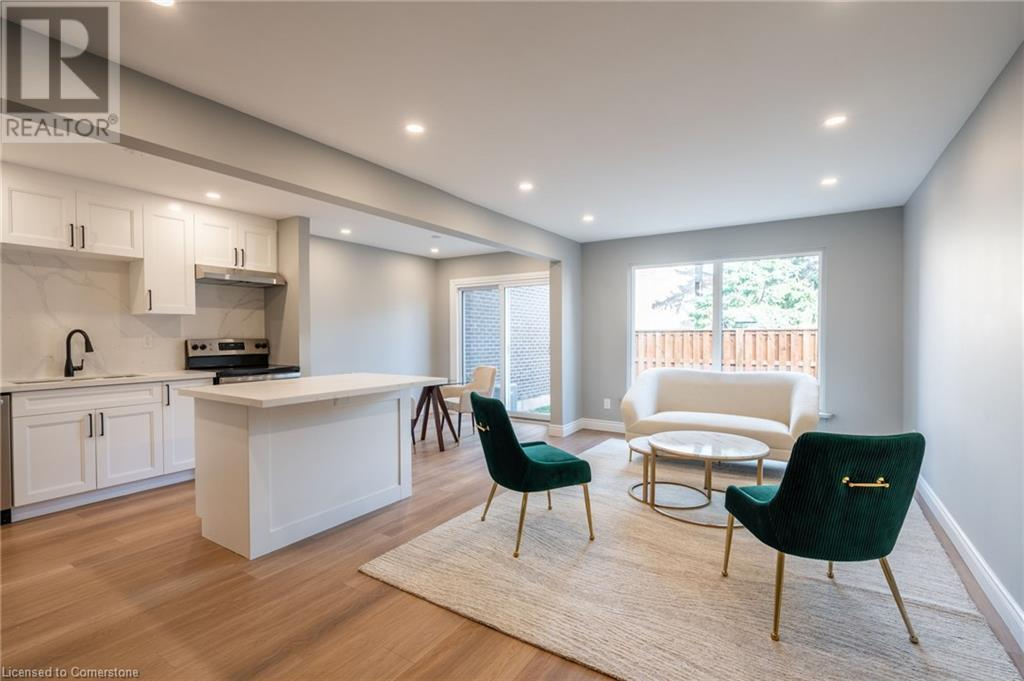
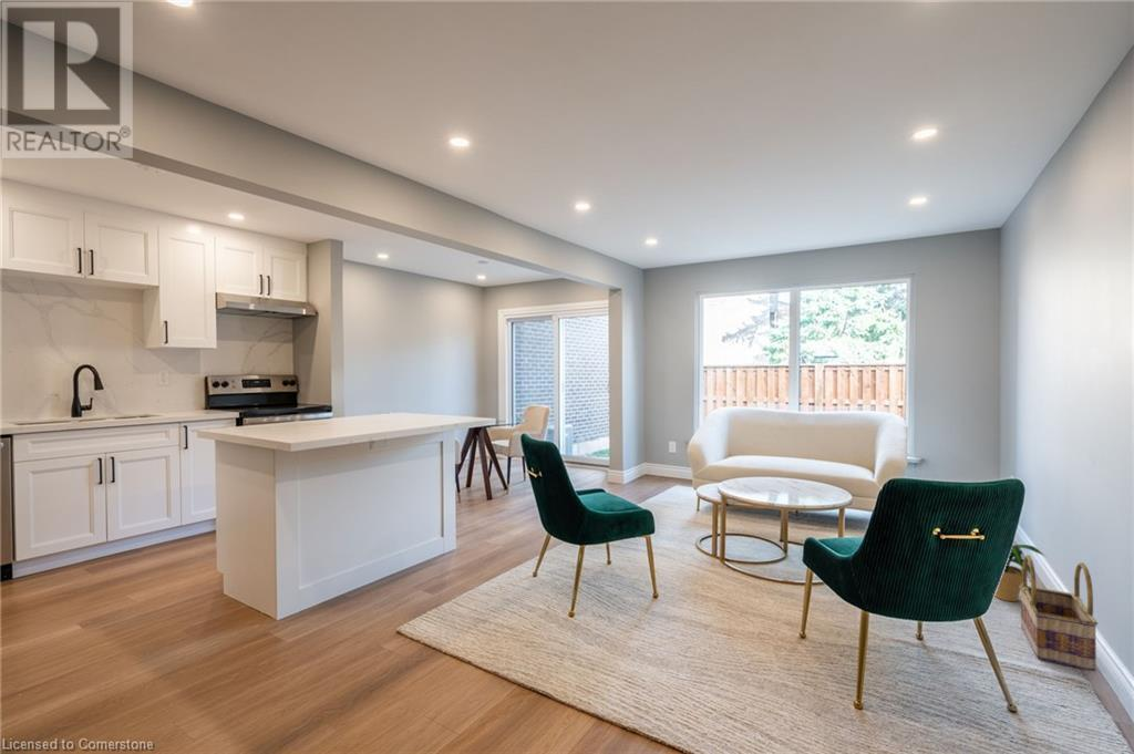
+ potted plant (1006, 569)
+ basket (1055, 603)
